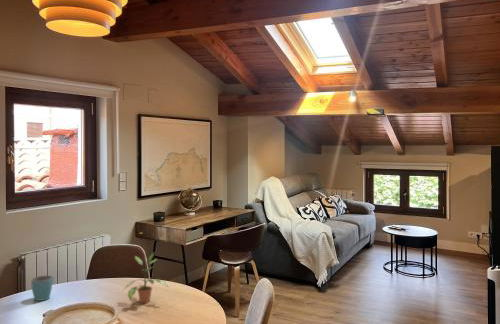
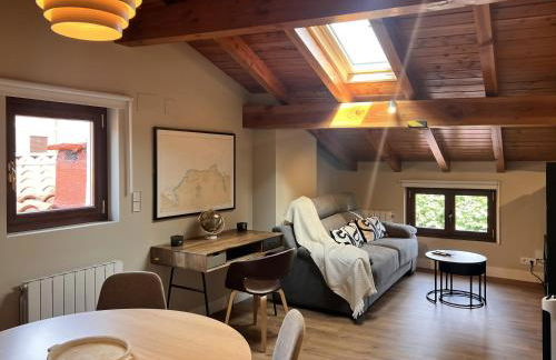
- mug (44, 287)
- potted plant (144, 277)
